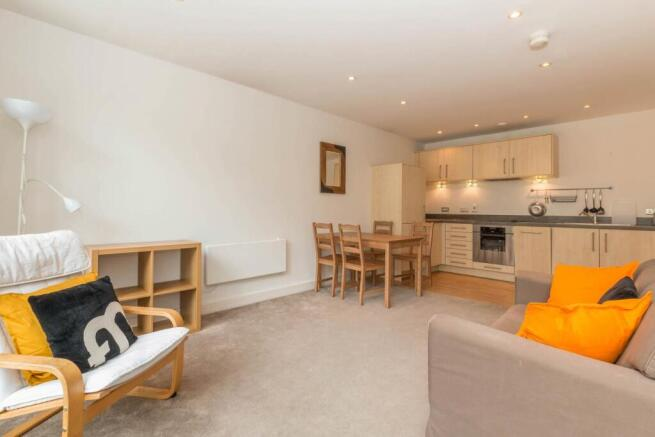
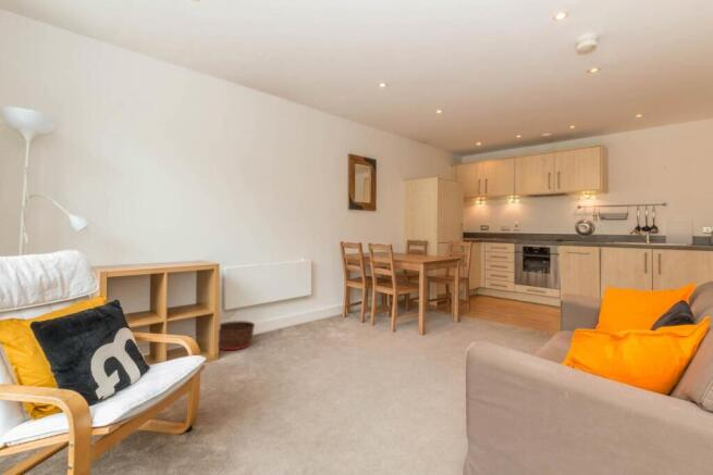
+ basket (234, 335)
